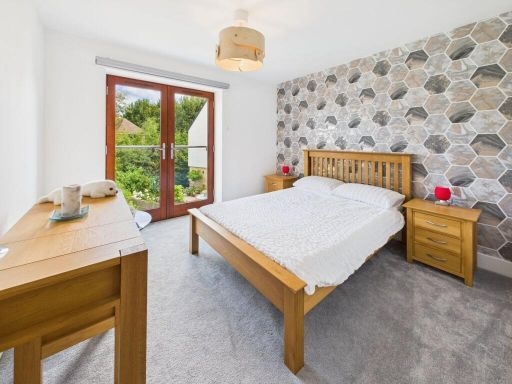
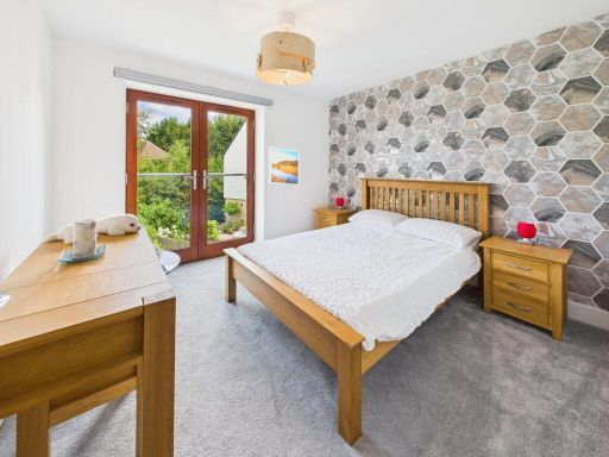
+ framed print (284, 167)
